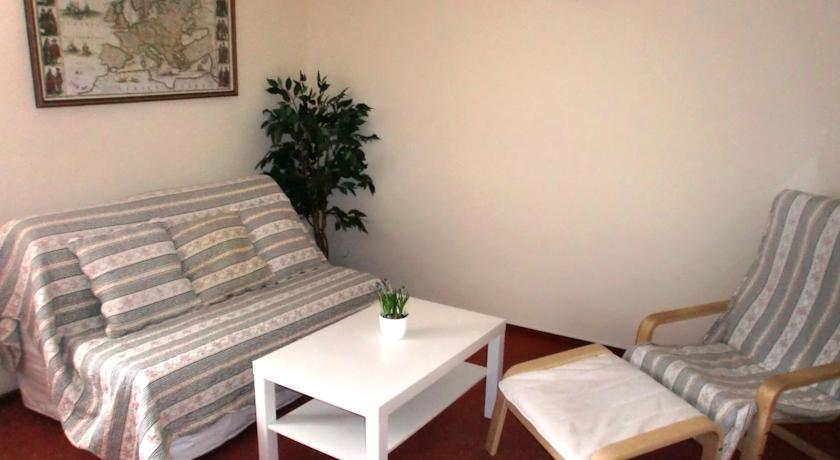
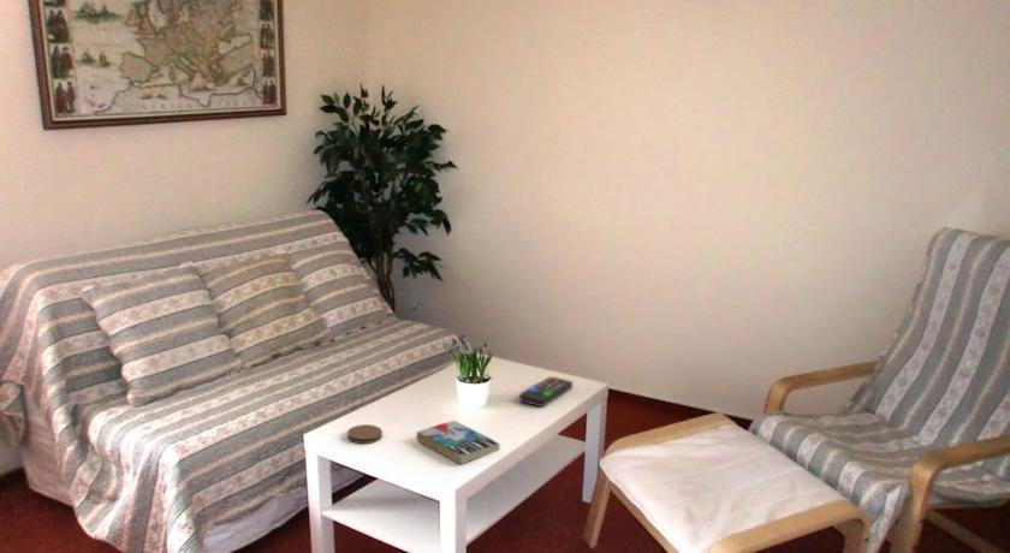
+ remote control (546, 390)
+ book (457, 440)
+ coaster (364, 433)
